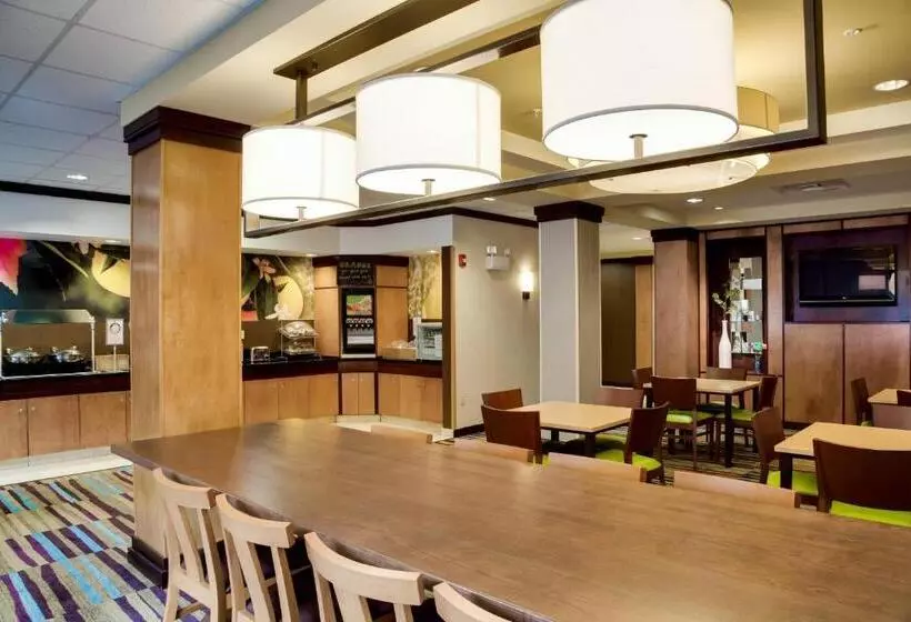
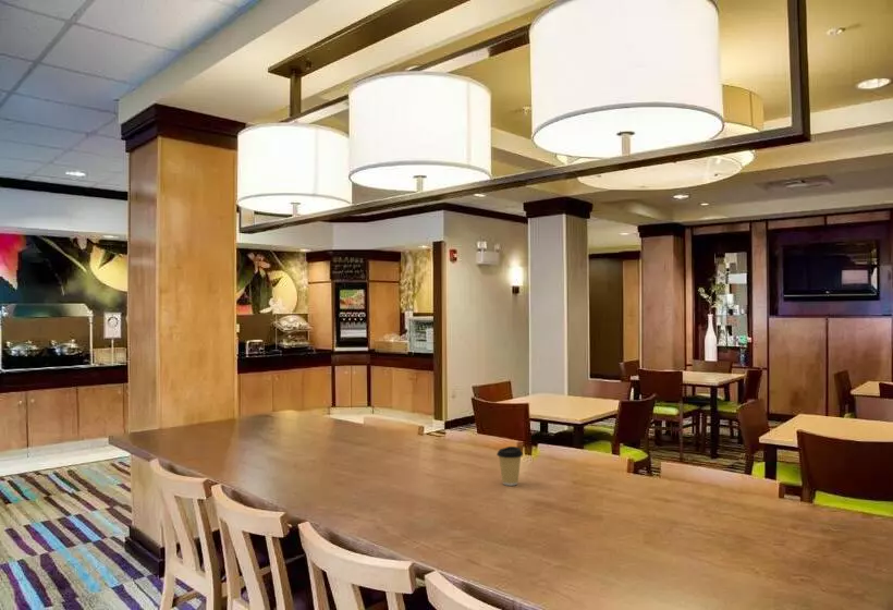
+ coffee cup (510, 465)
